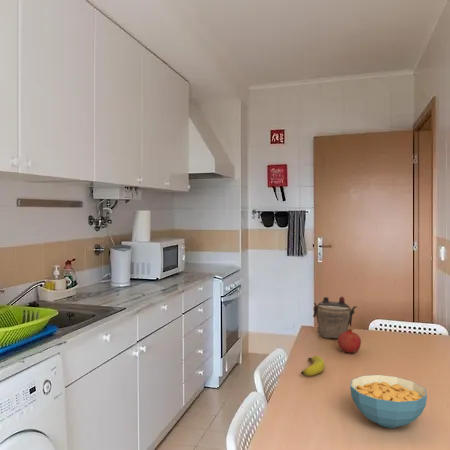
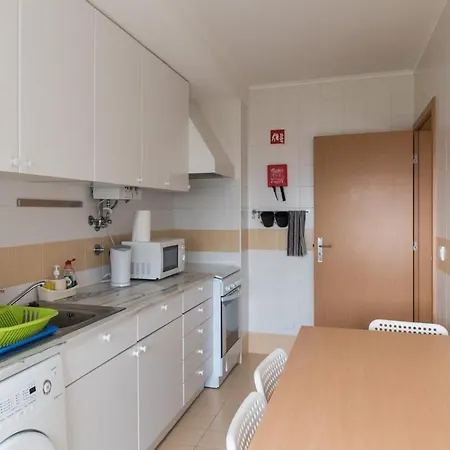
- fruit (349, 340)
- teapot (334, 316)
- banana (313, 363)
- cereal bowl (387, 405)
